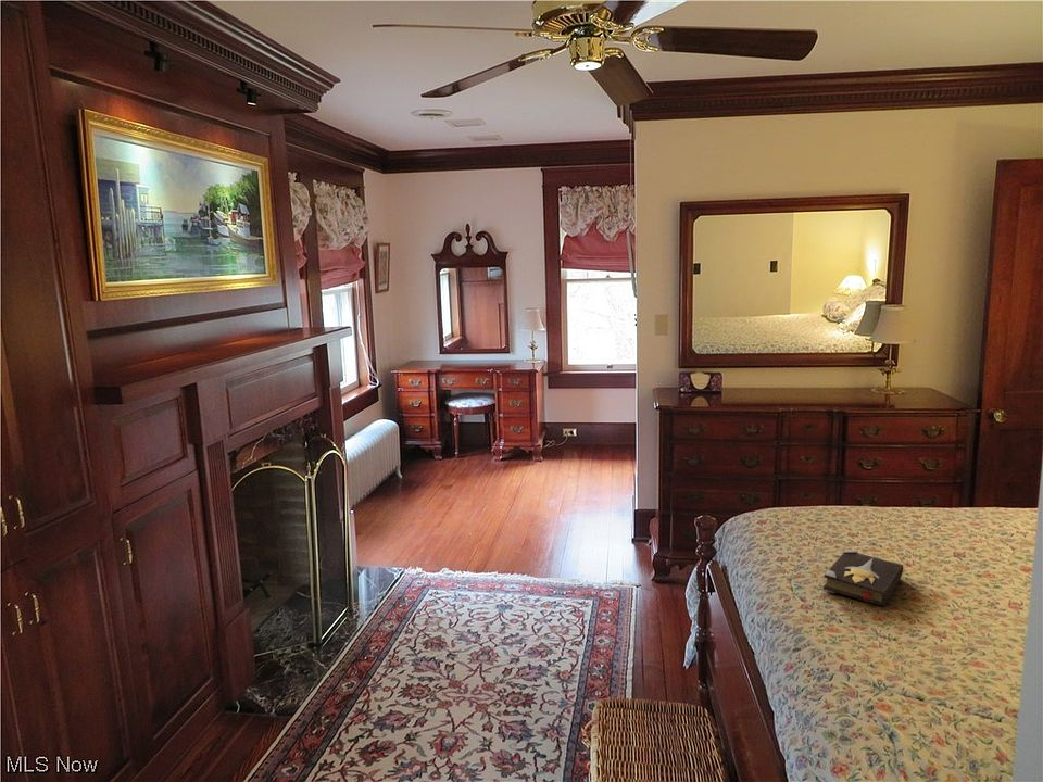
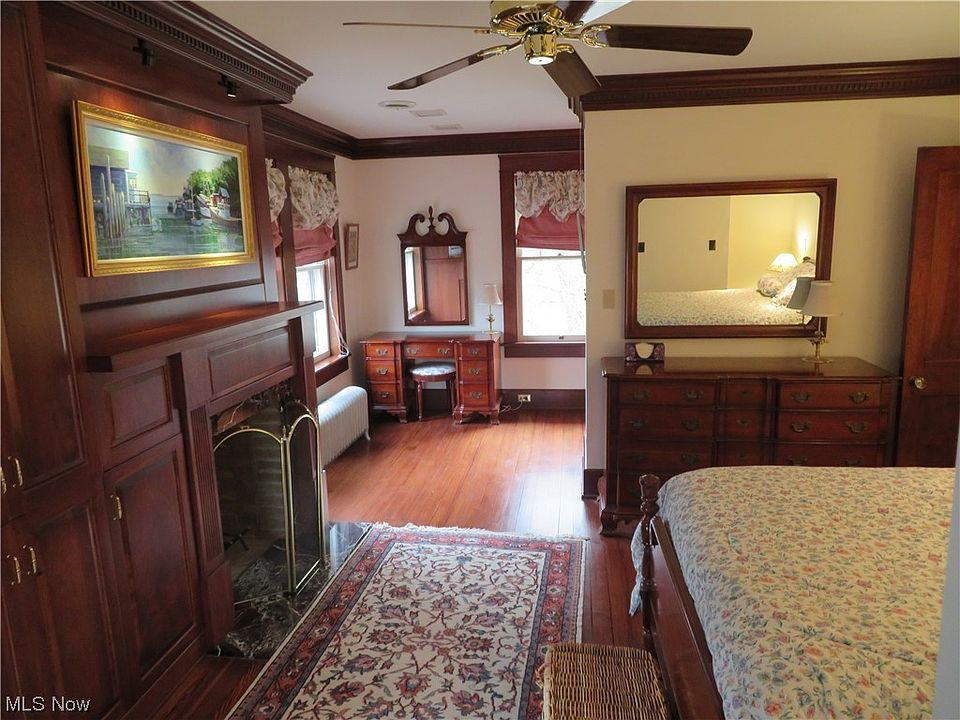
- hardback book (863, 575)
